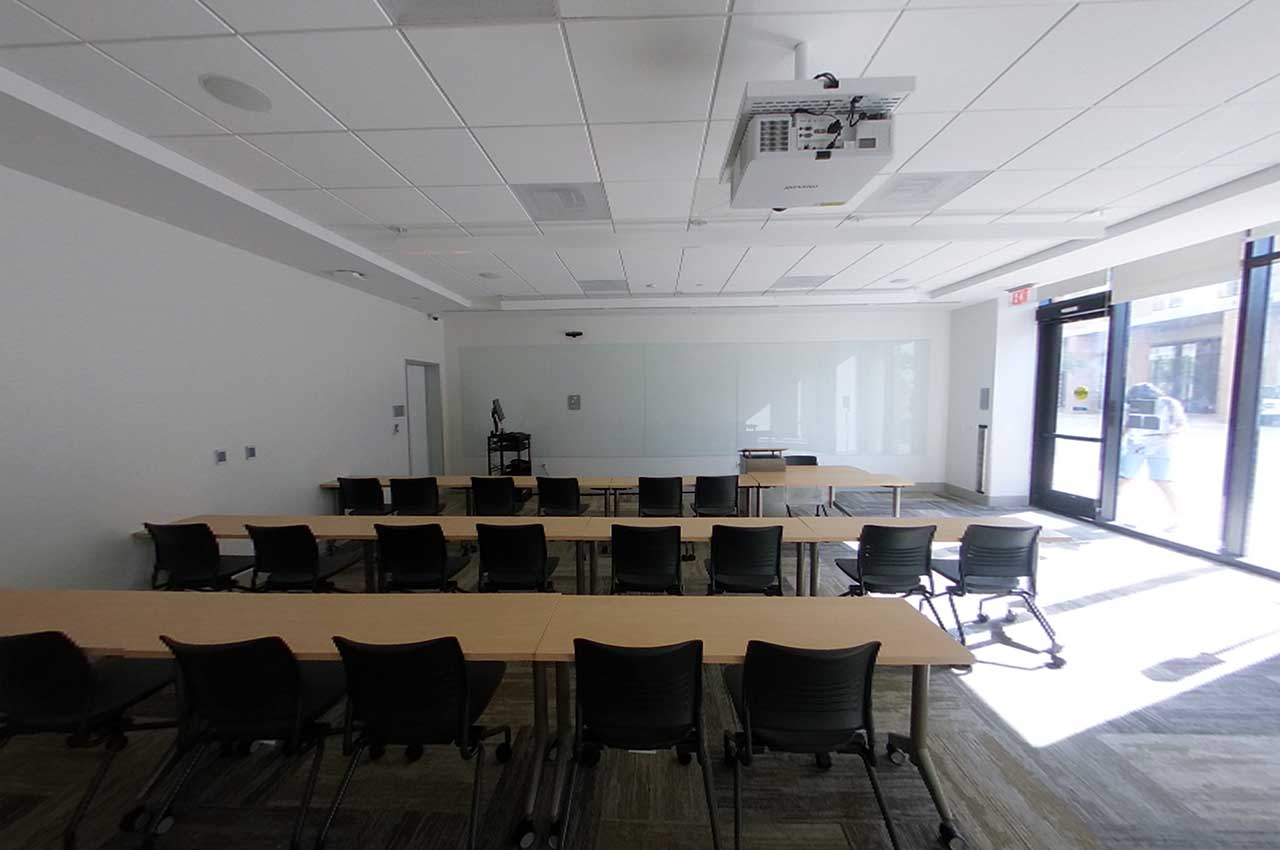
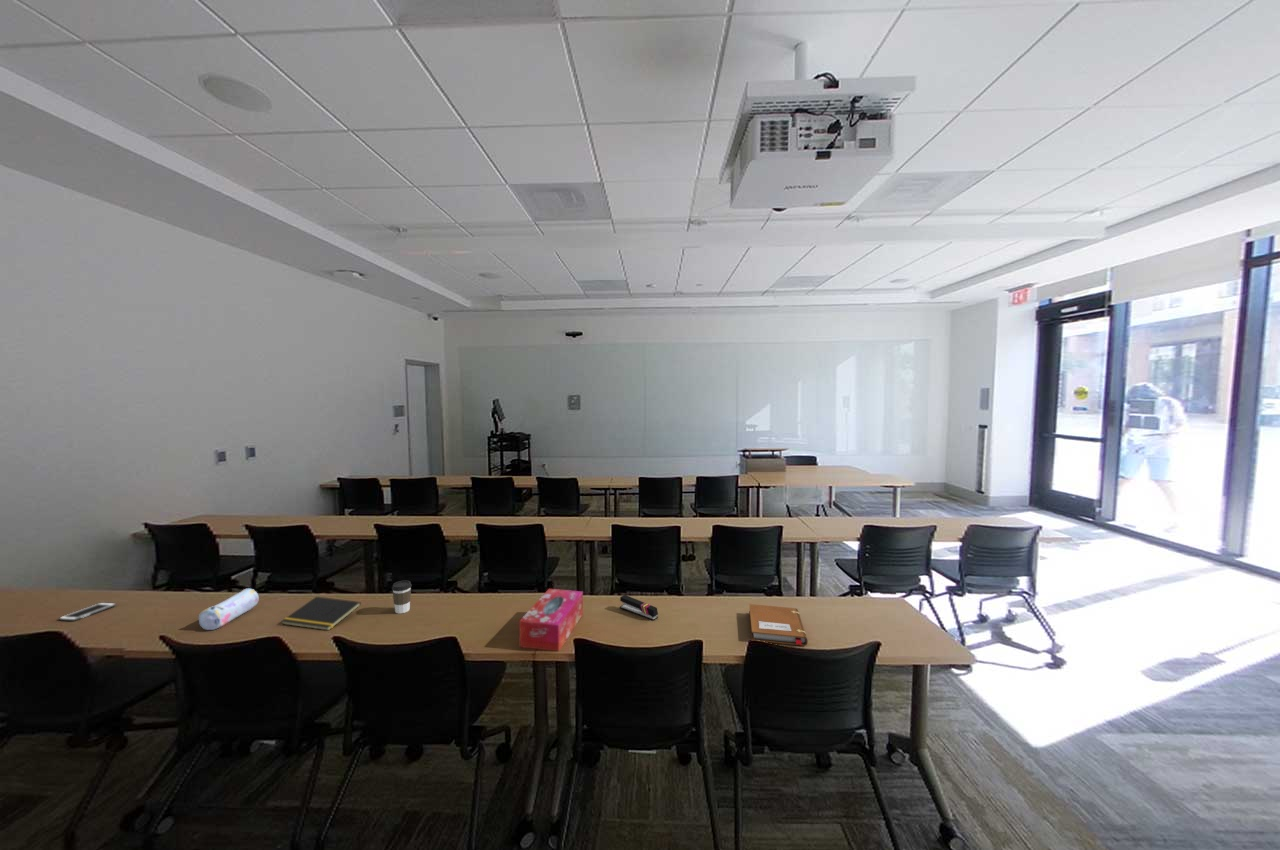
+ tissue box (553, 617)
+ cell phone (88, 611)
+ pencil case (229, 608)
+ coffee cup (402, 597)
+ notepad (322, 612)
+ notebook (776, 624)
+ stapler (638, 607)
